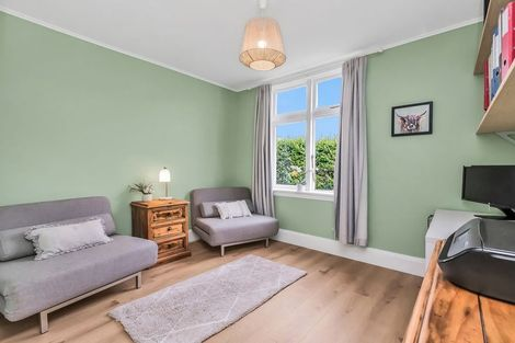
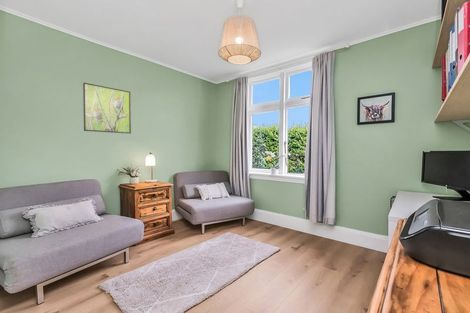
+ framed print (108, 109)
